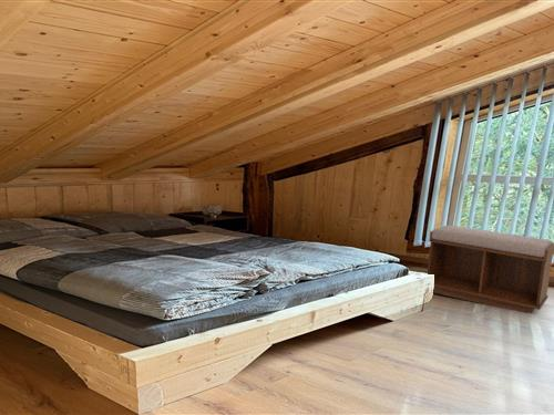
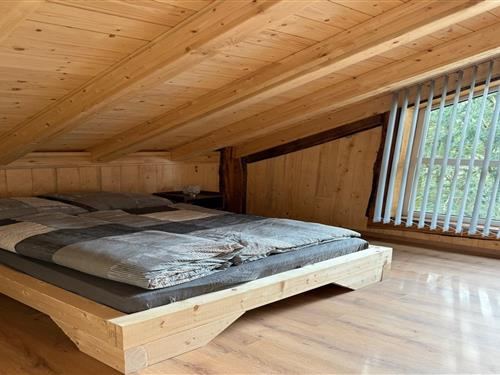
- bench (488, 266)
